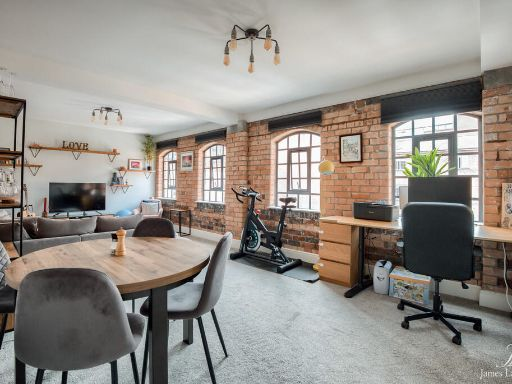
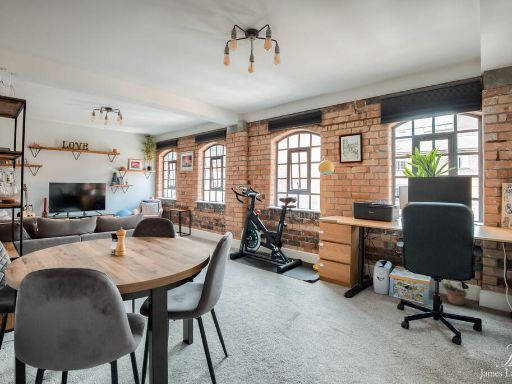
+ potted plant (455, 287)
